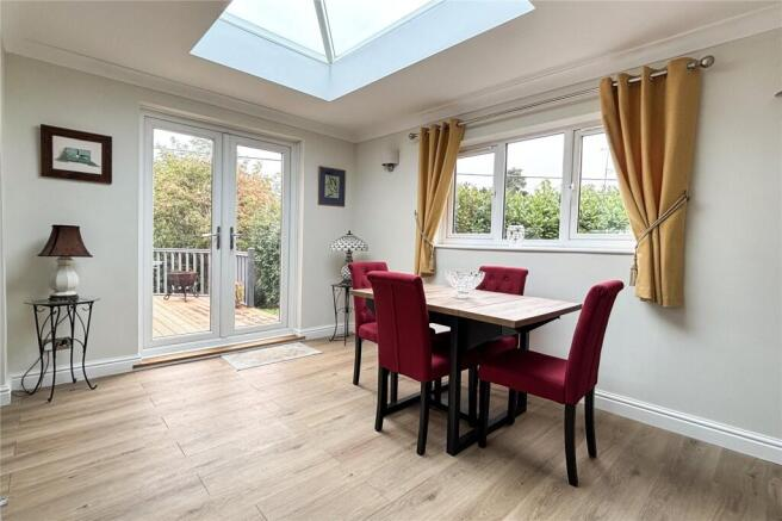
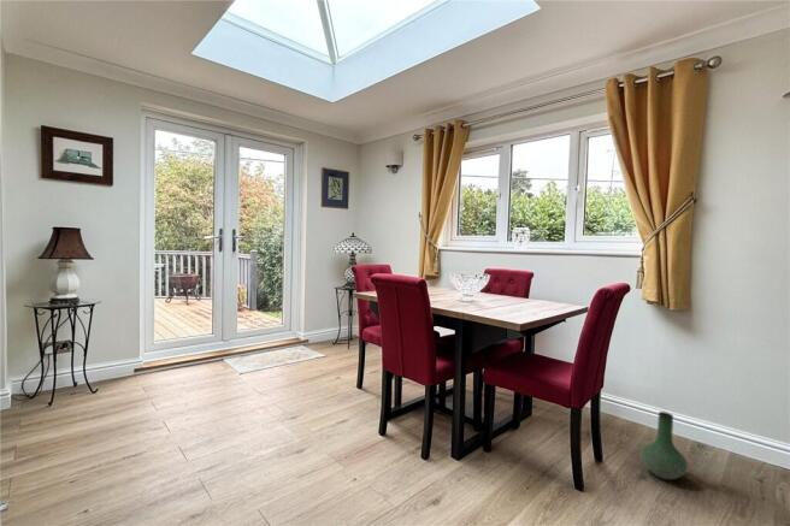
+ vase (664, 443)
